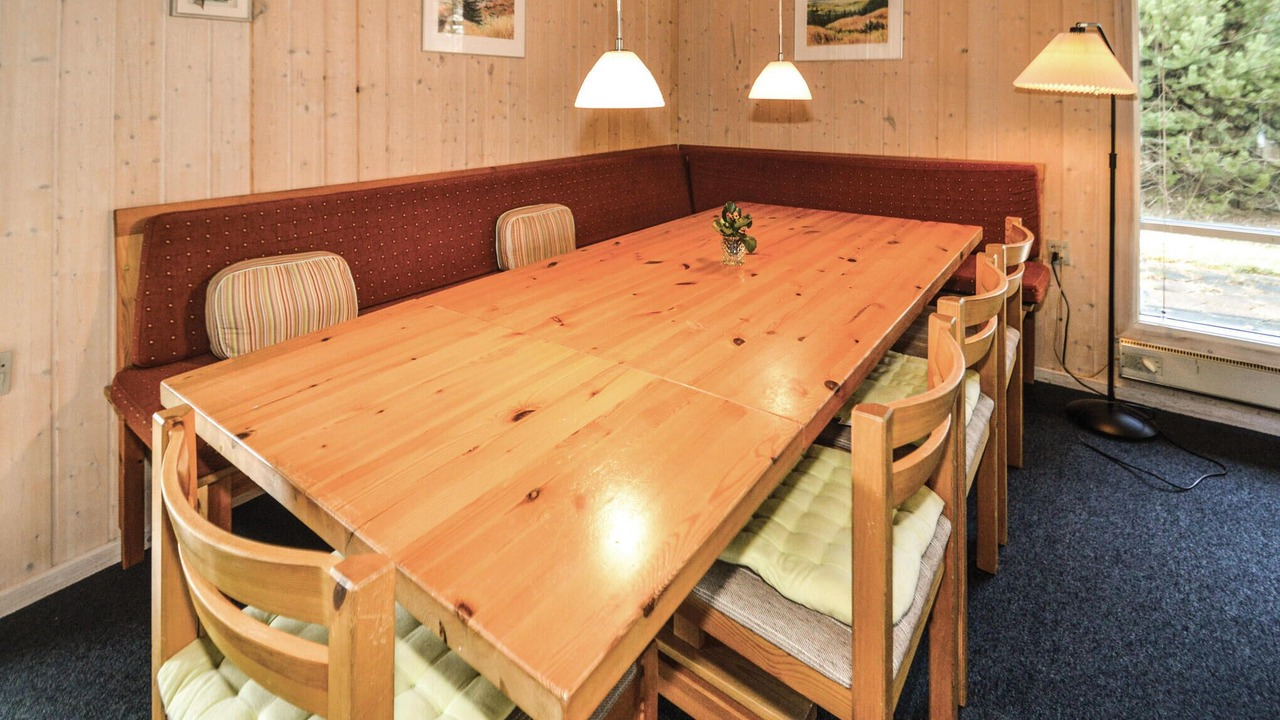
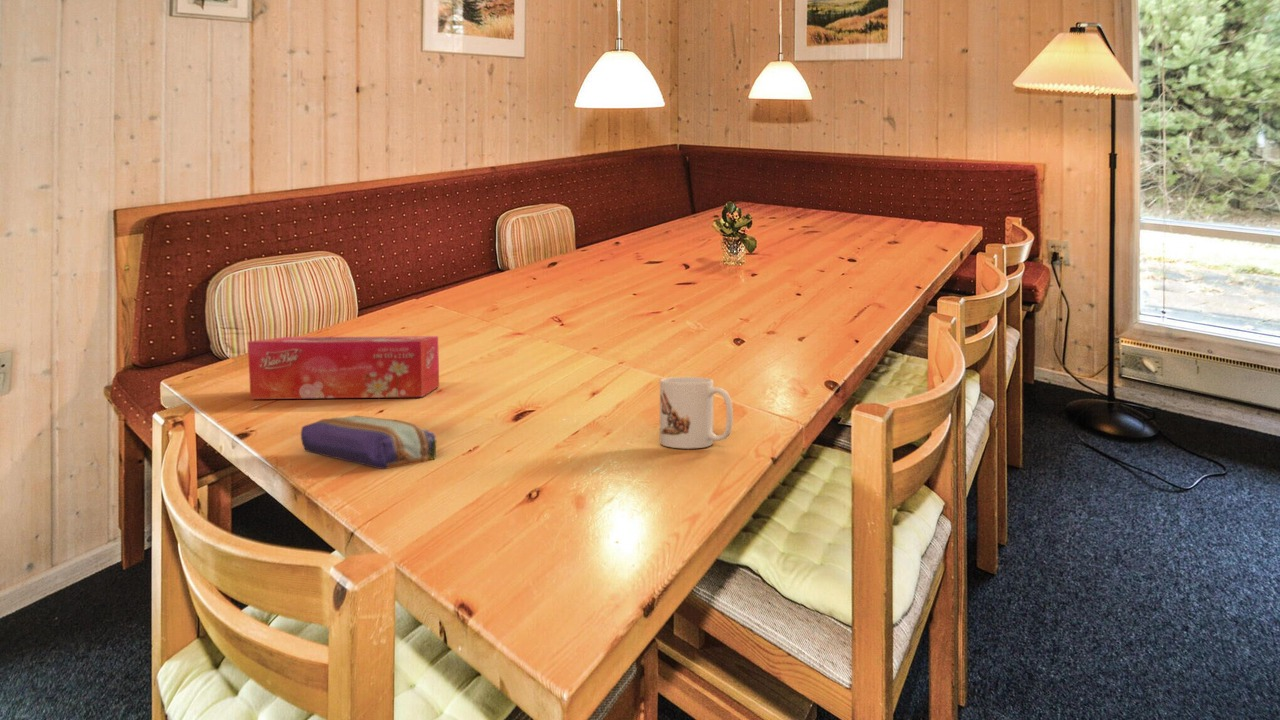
+ mug (696, 412)
+ pencil case (367, 444)
+ tissue box (350, 365)
